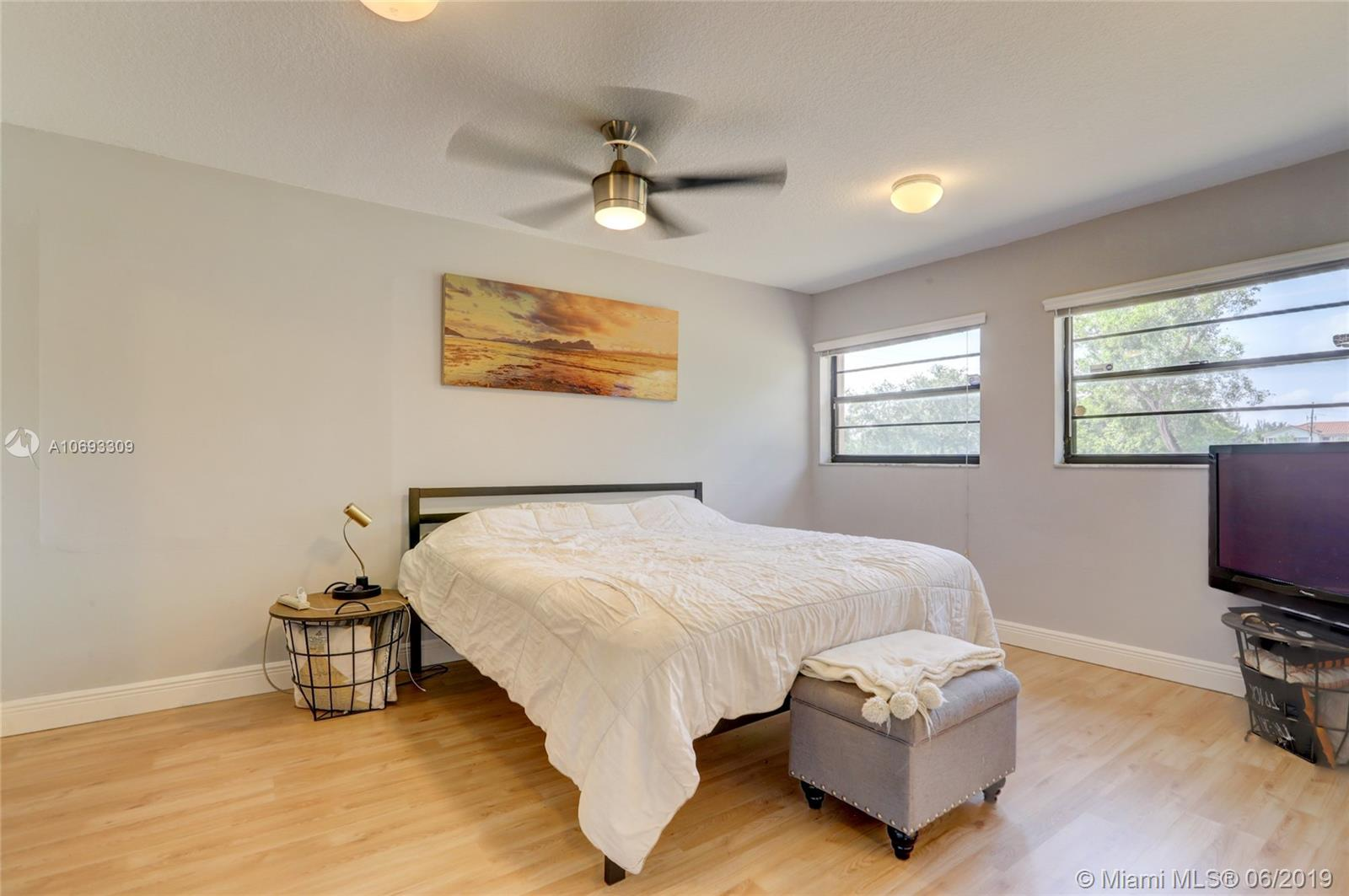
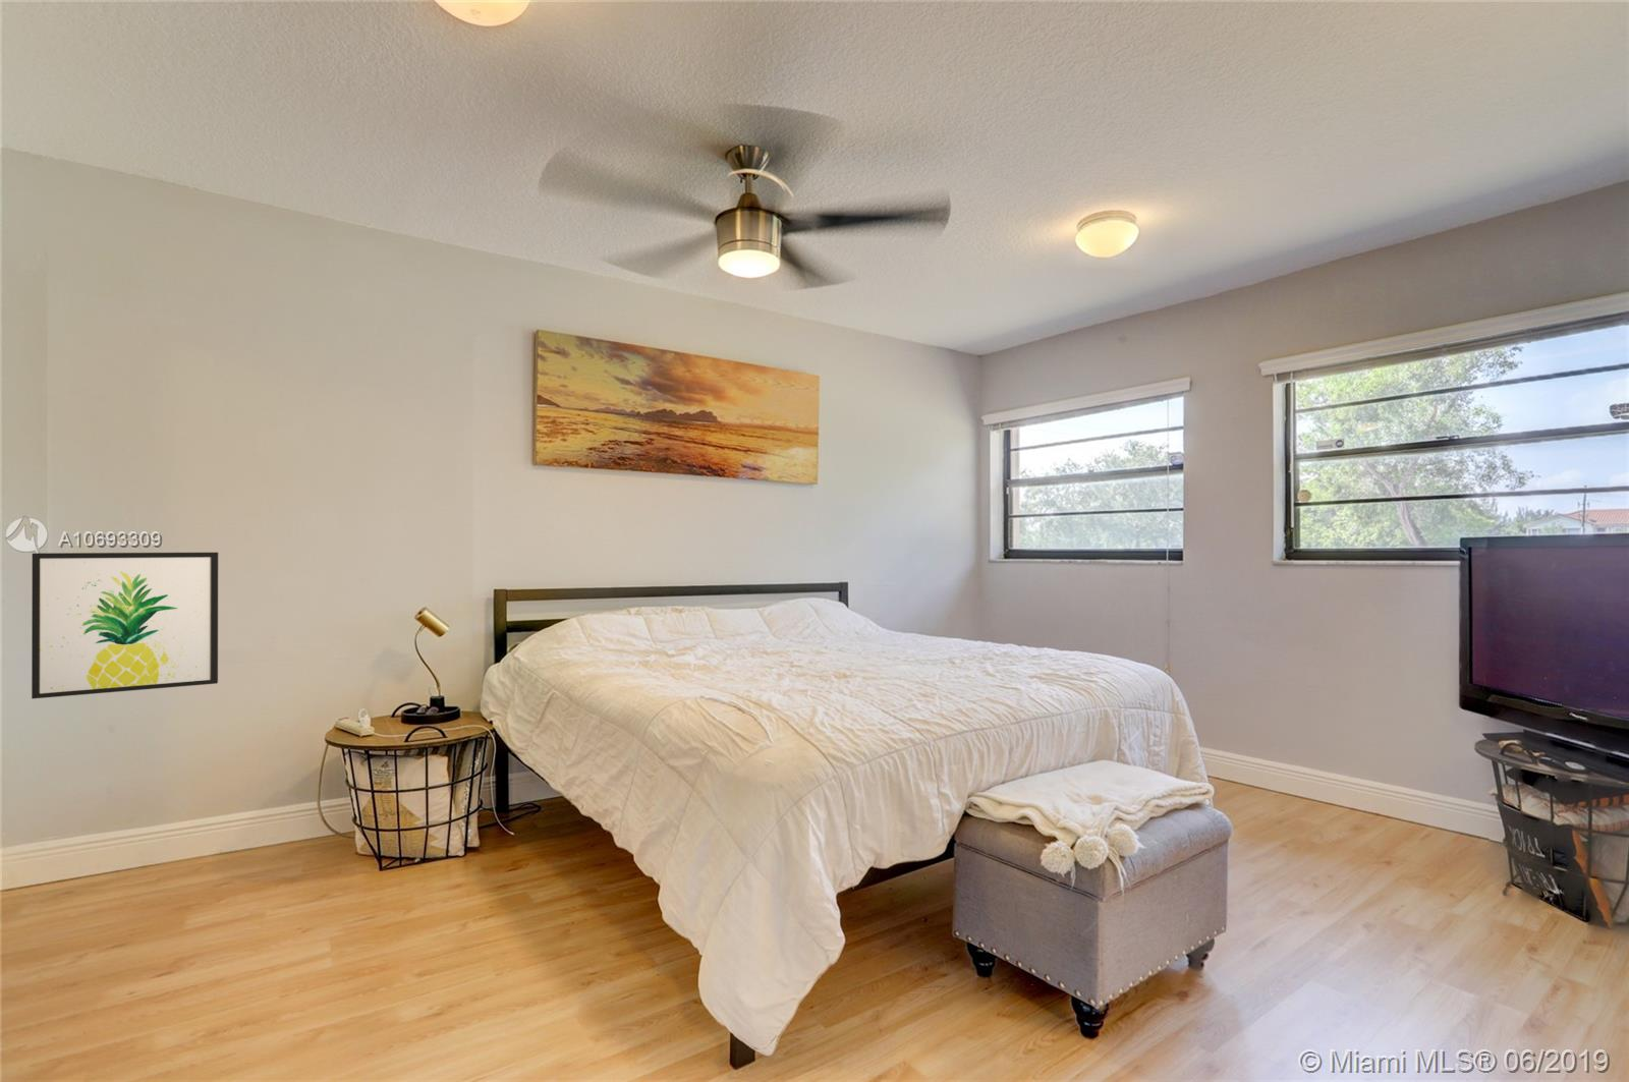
+ wall art (129, 621)
